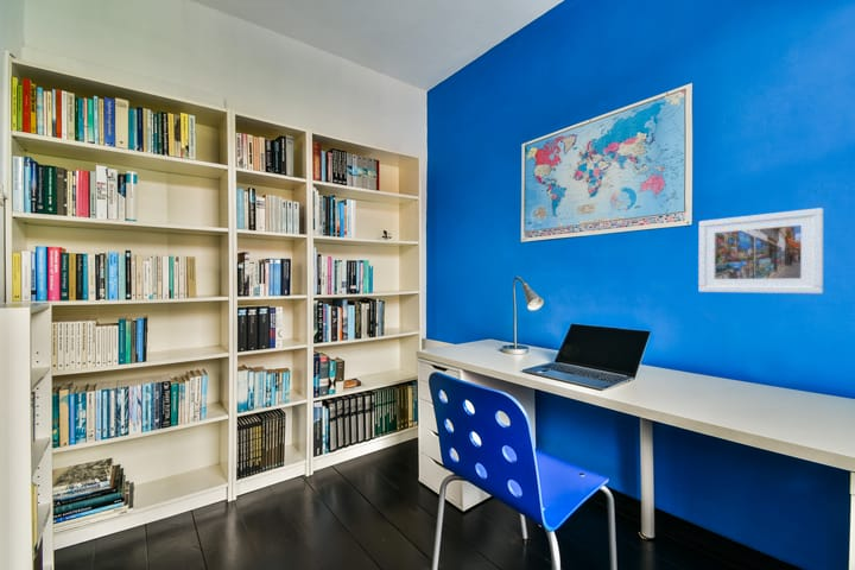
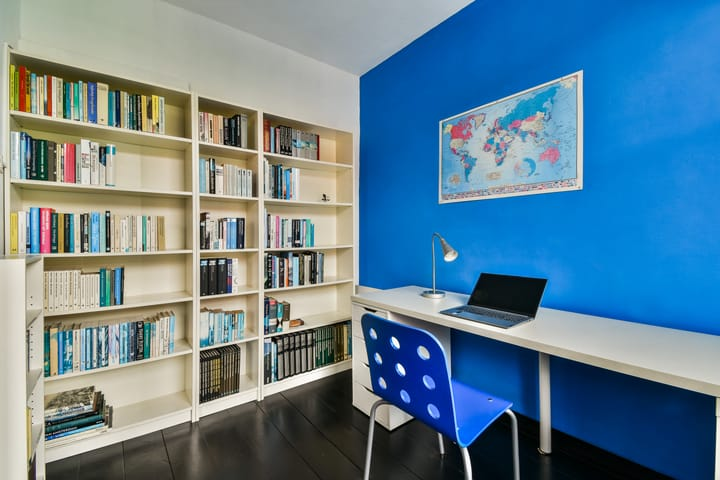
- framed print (754, 253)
